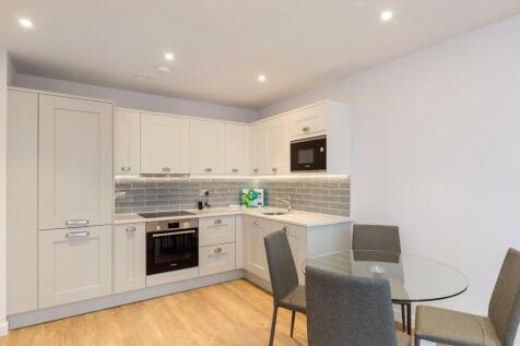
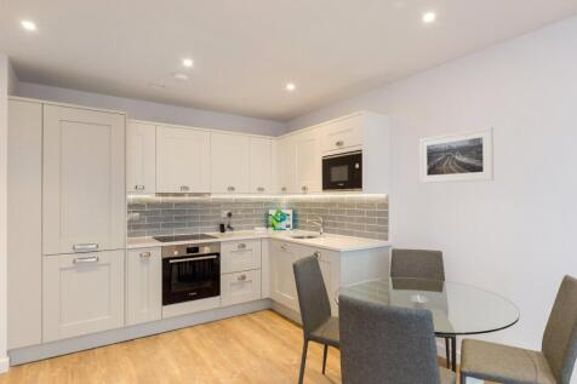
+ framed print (452, 157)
